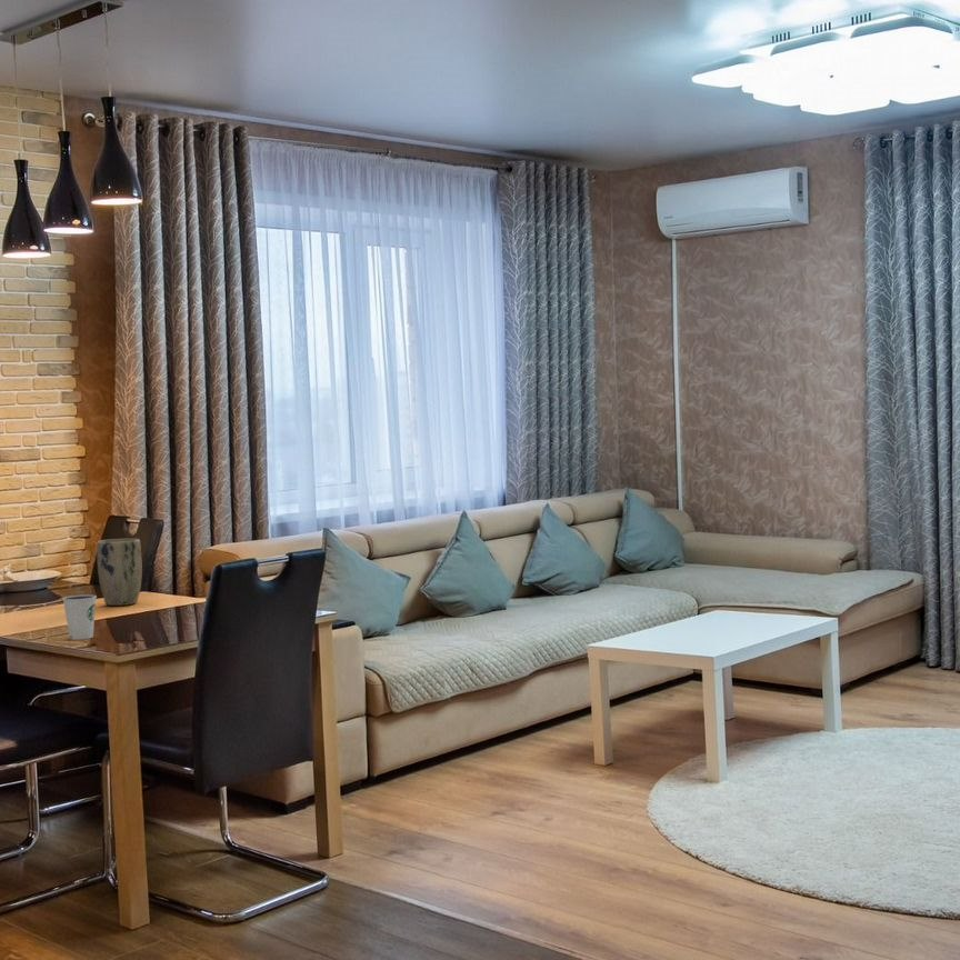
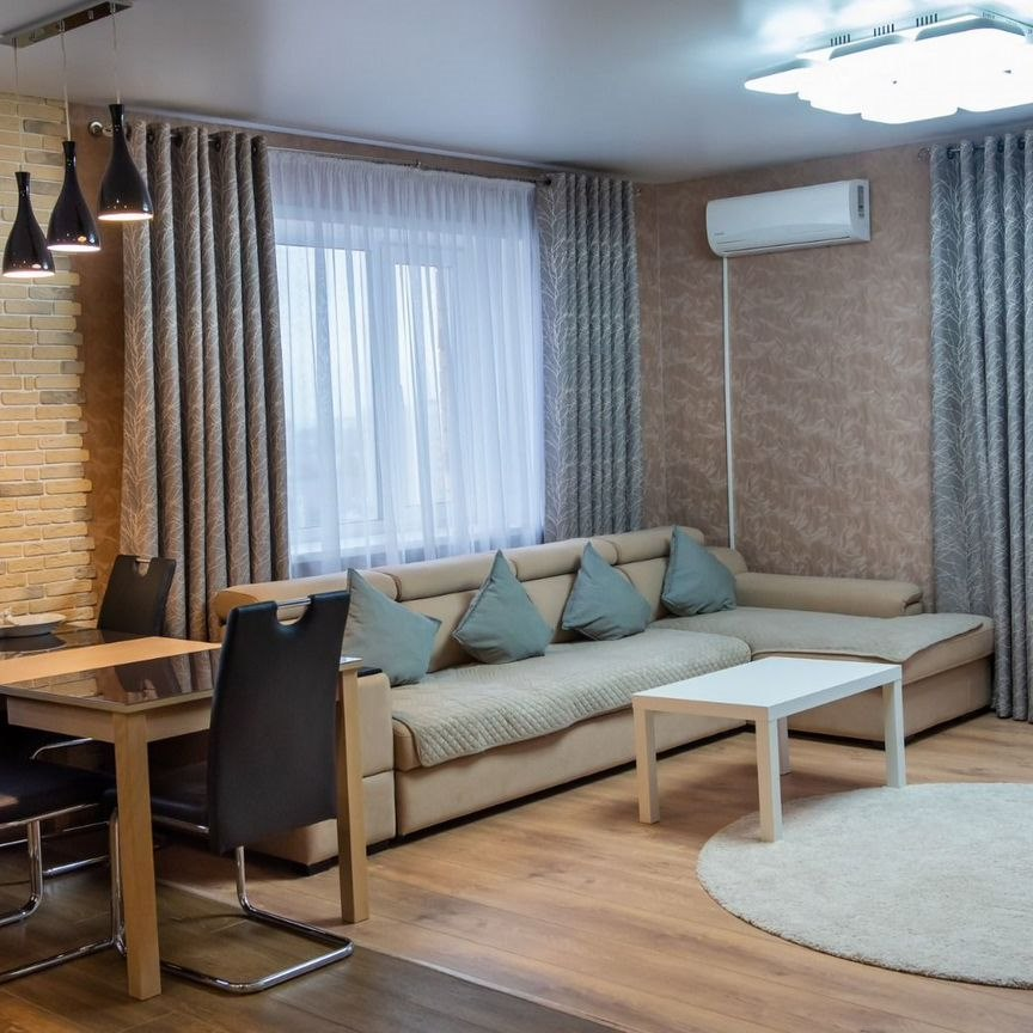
- dixie cup (80, 617)
- plant pot (120, 571)
